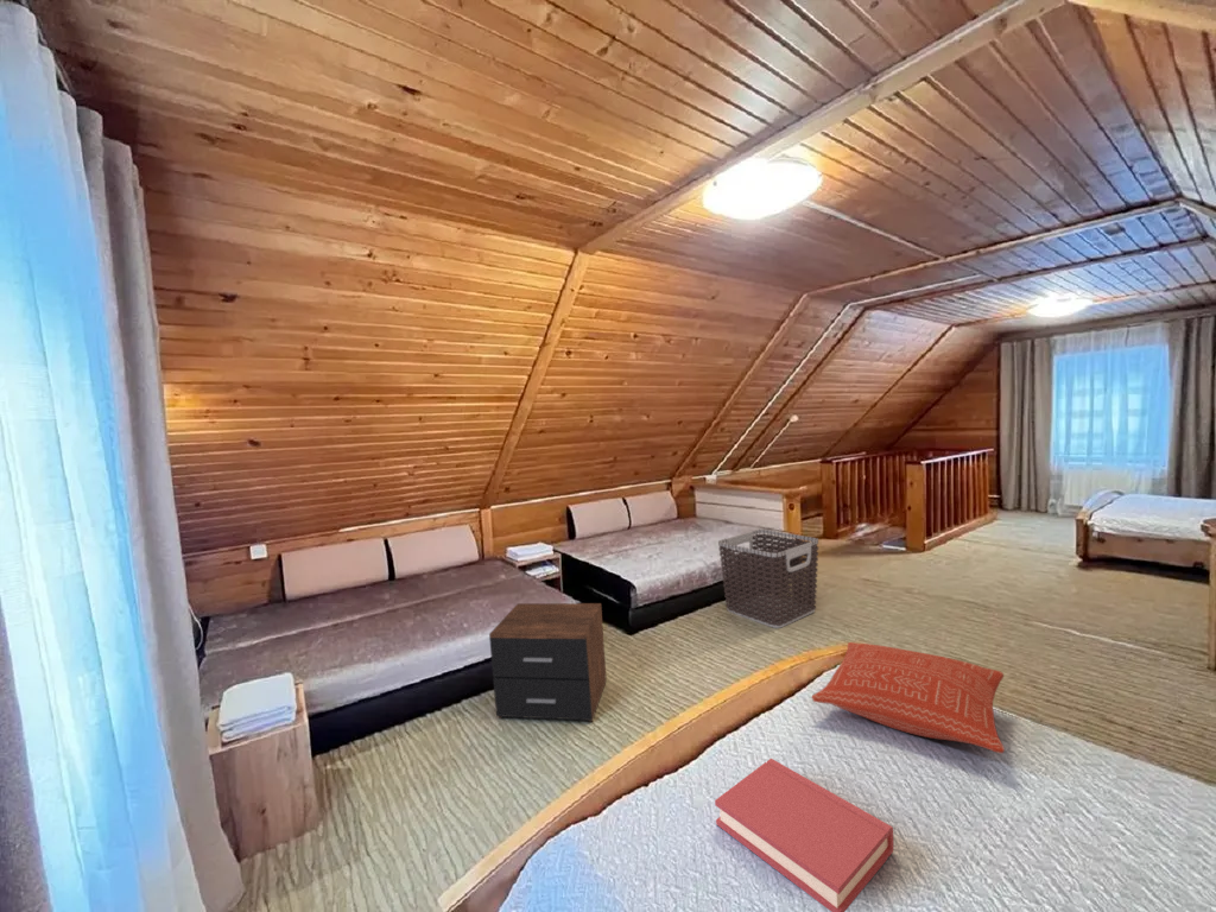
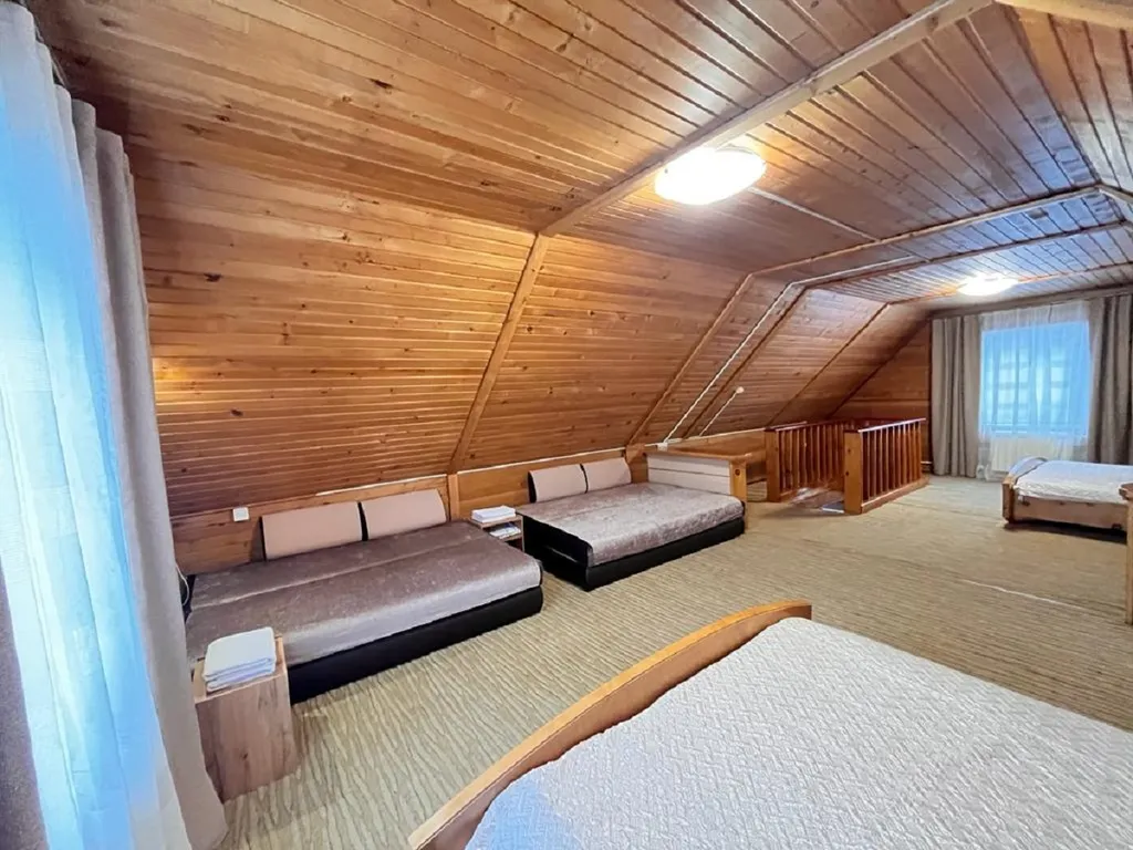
- nightstand (551, 658)
- hardback book (800, 824)
- clothes hamper (768, 575)
- pillow (910, 686)
